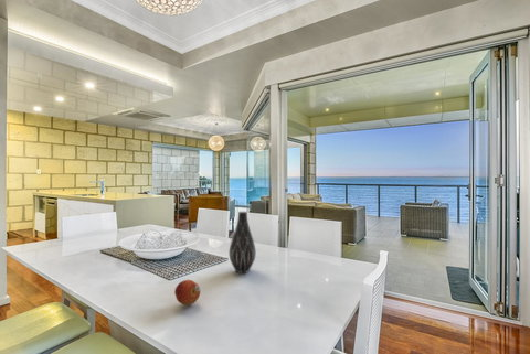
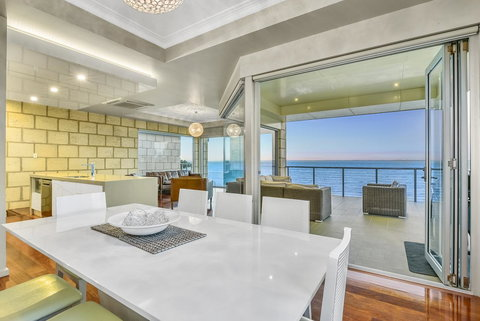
- fruit (188, 292)
- vase (242, 240)
